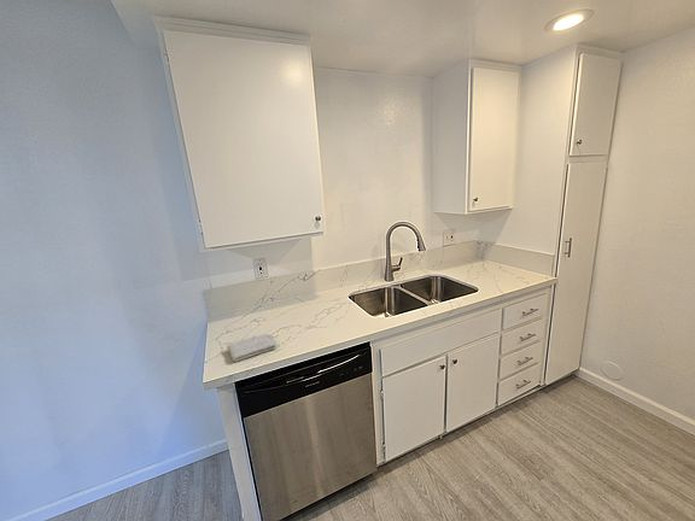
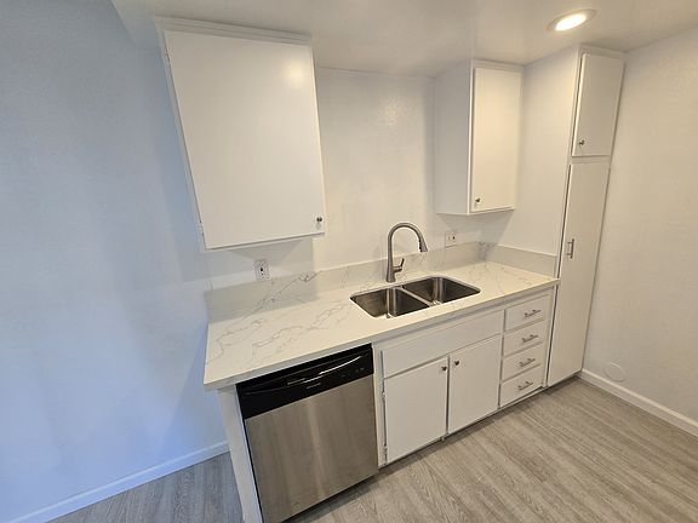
- washcloth (251, 346)
